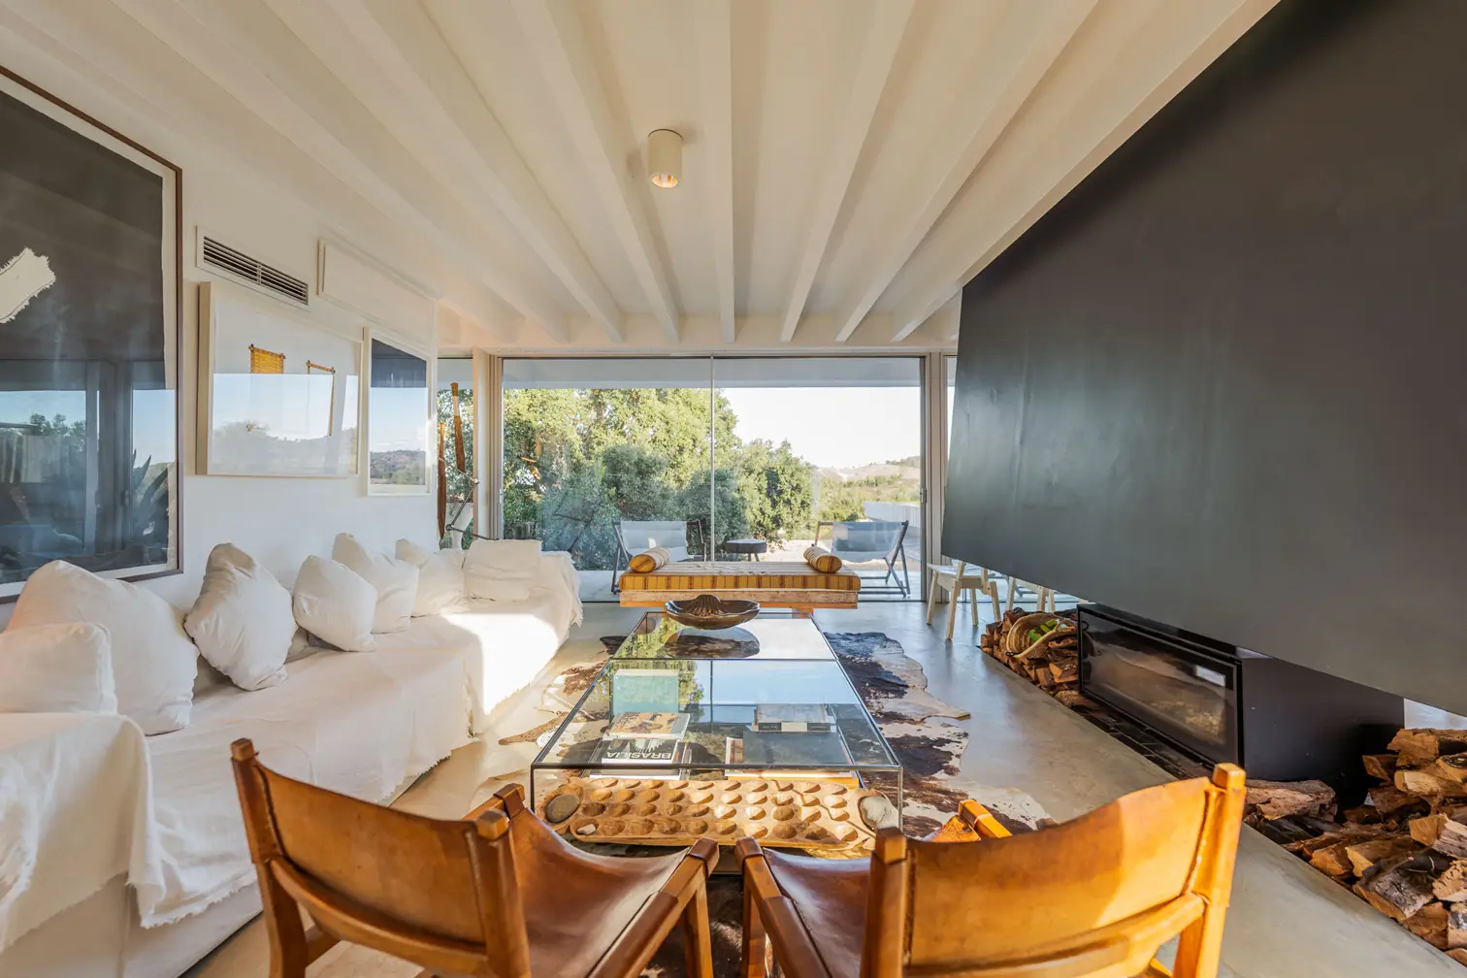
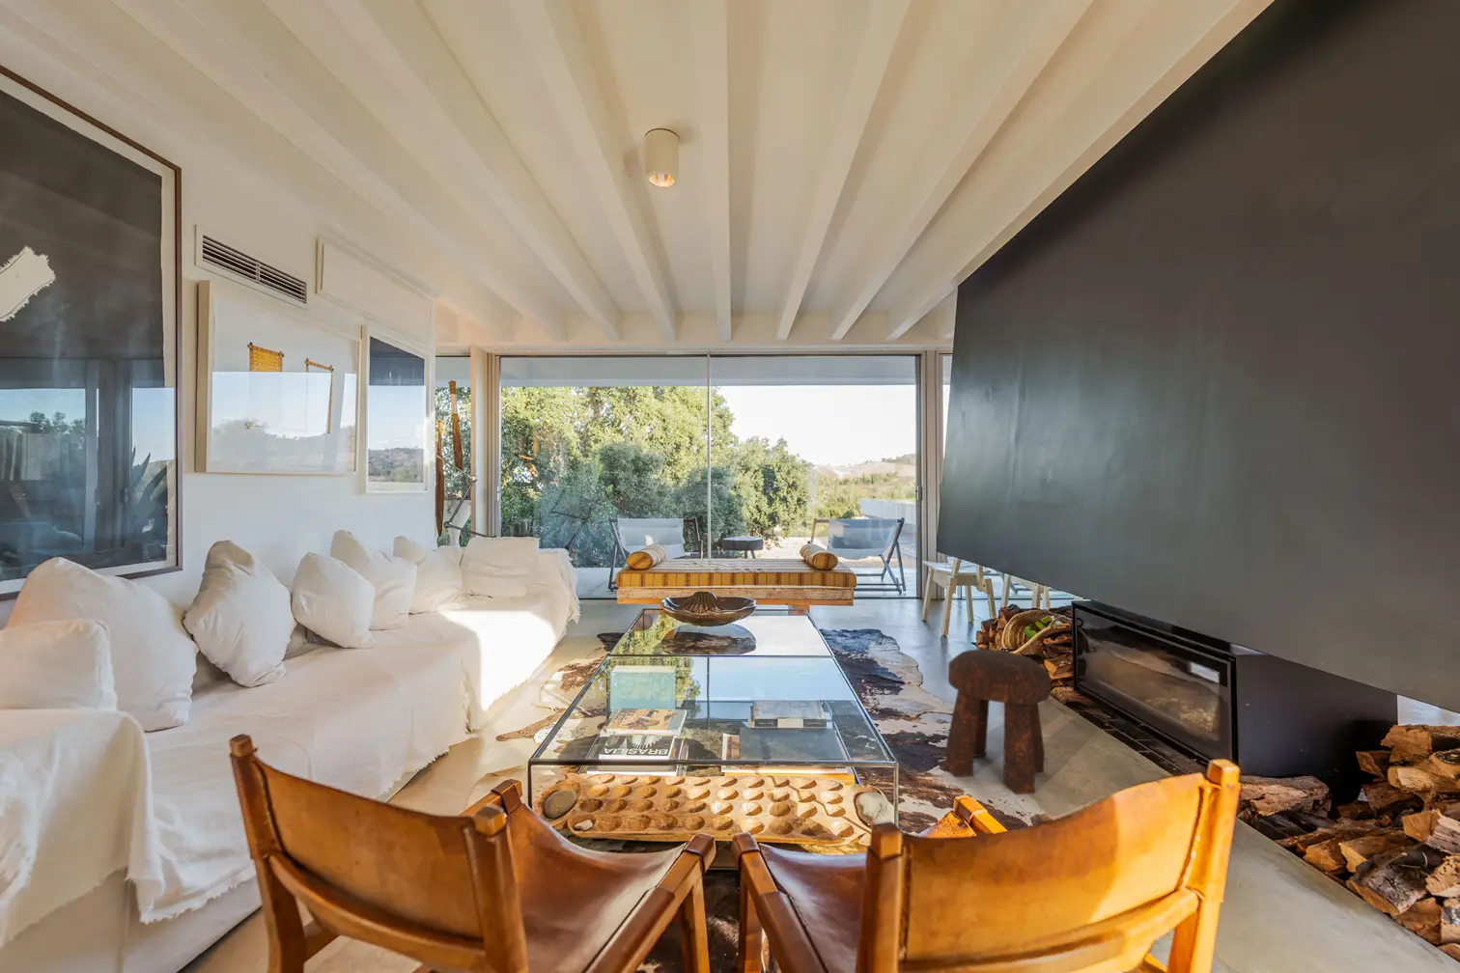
+ stool (987, 713)
